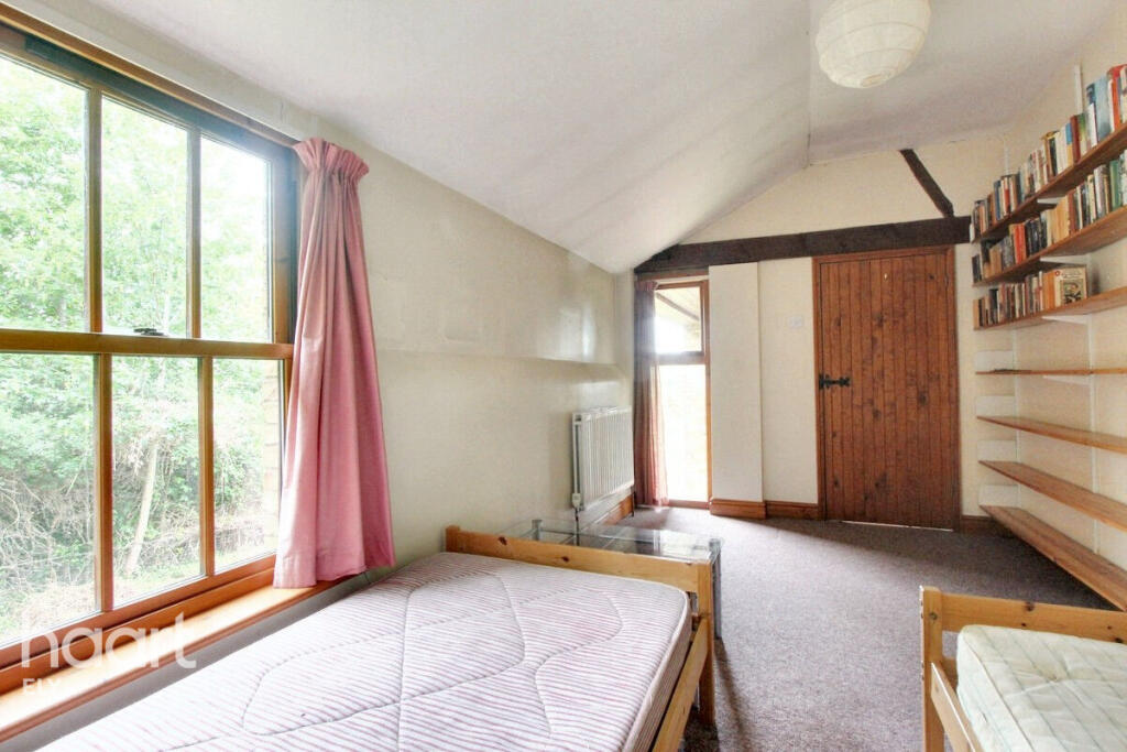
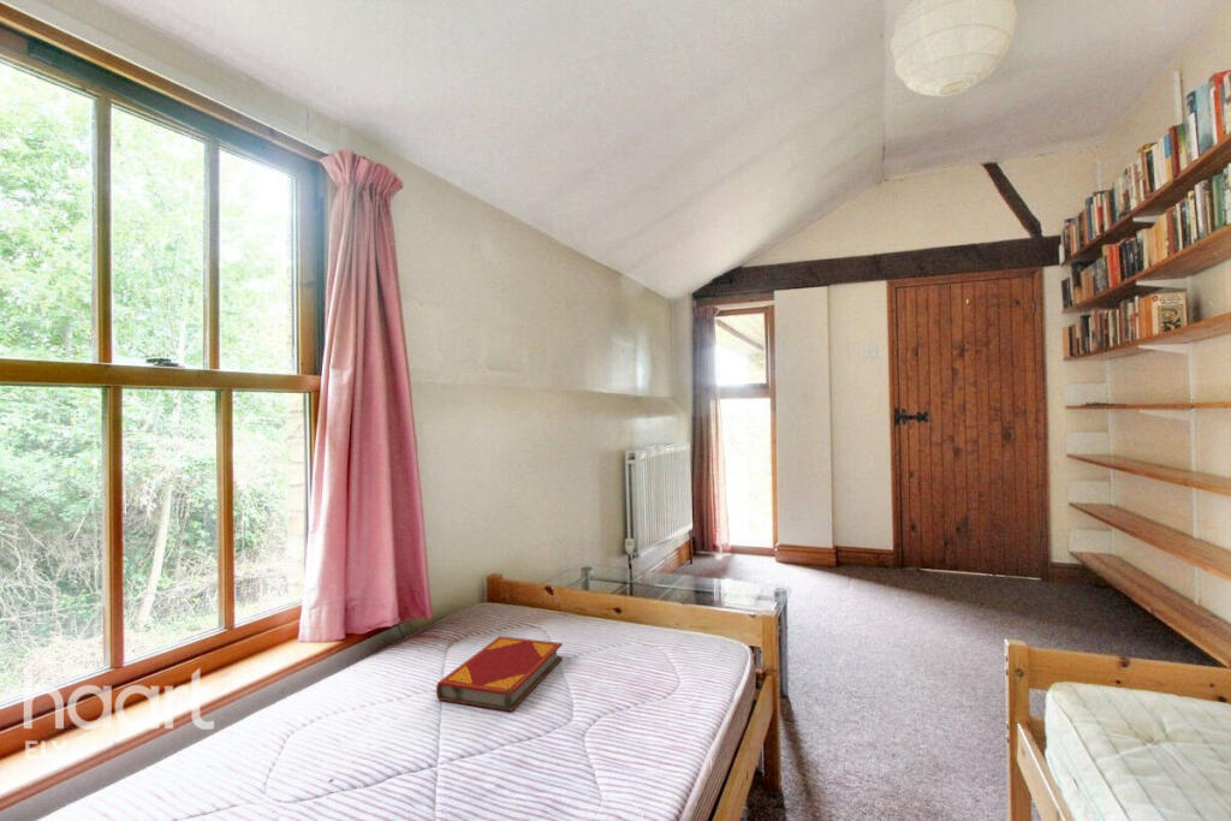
+ hardback book (504, 668)
